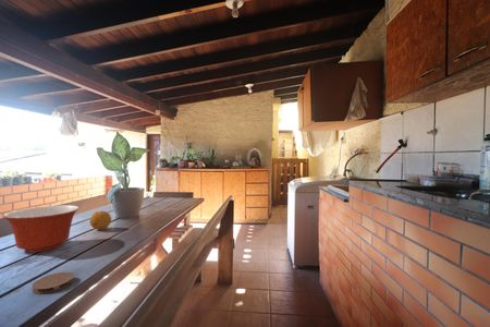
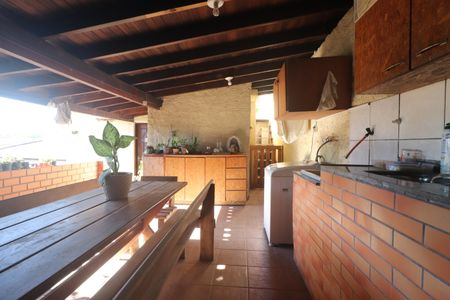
- fruit (100, 220)
- coaster (53, 281)
- mixing bowl (44, 228)
